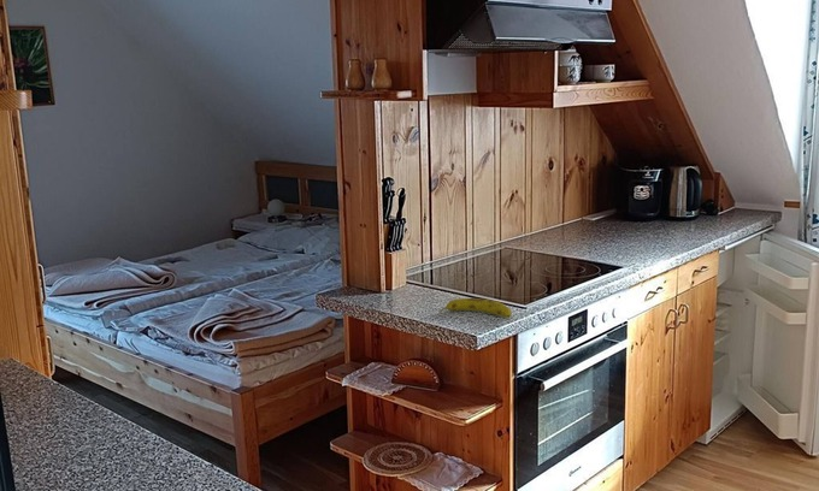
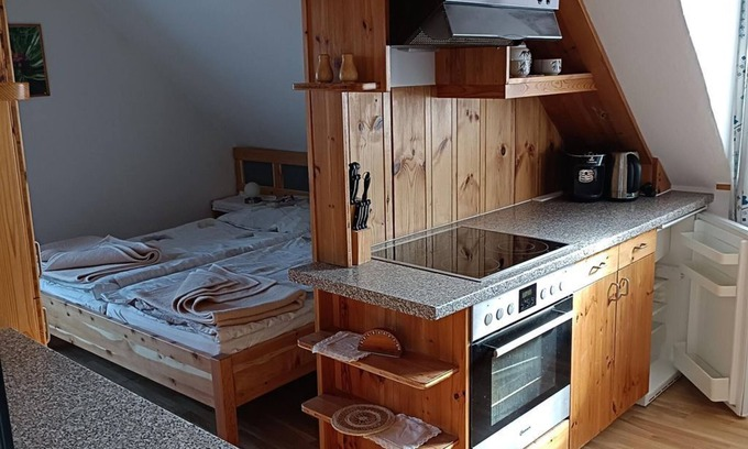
- fruit (479, 308)
